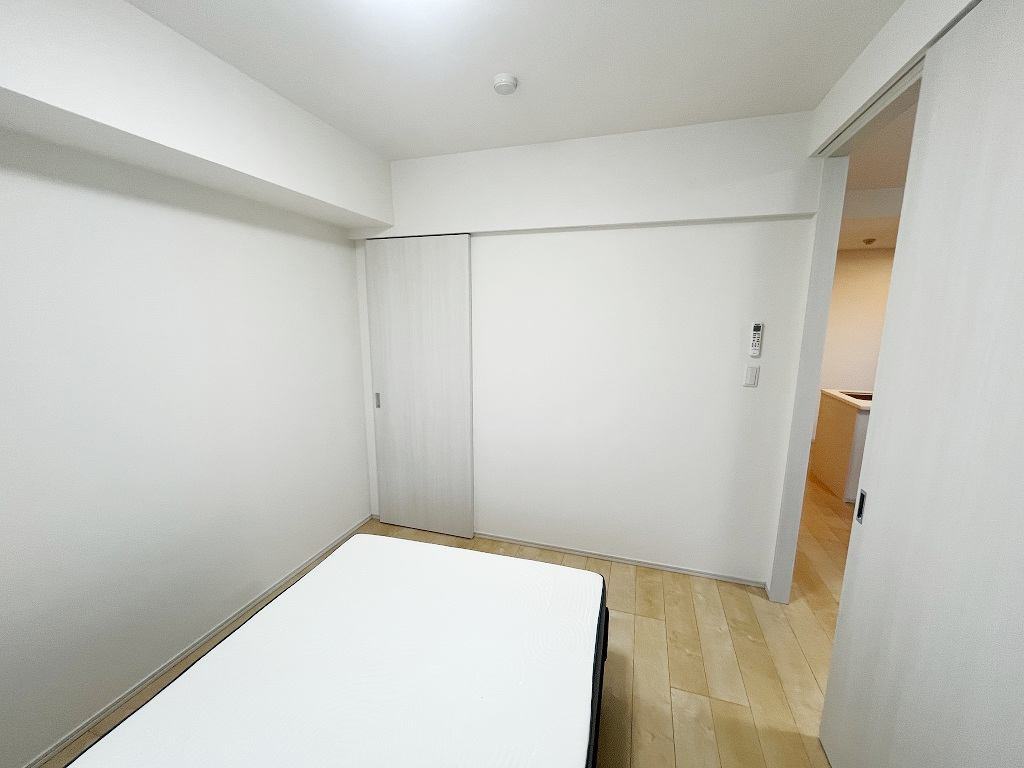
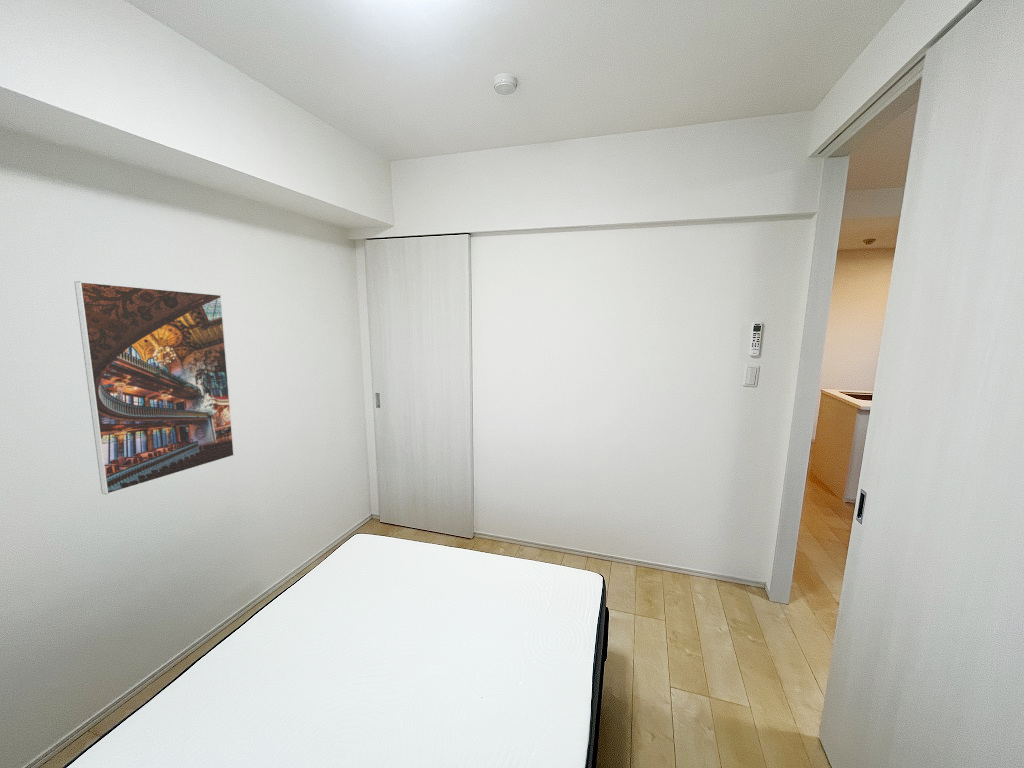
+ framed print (167, 383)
